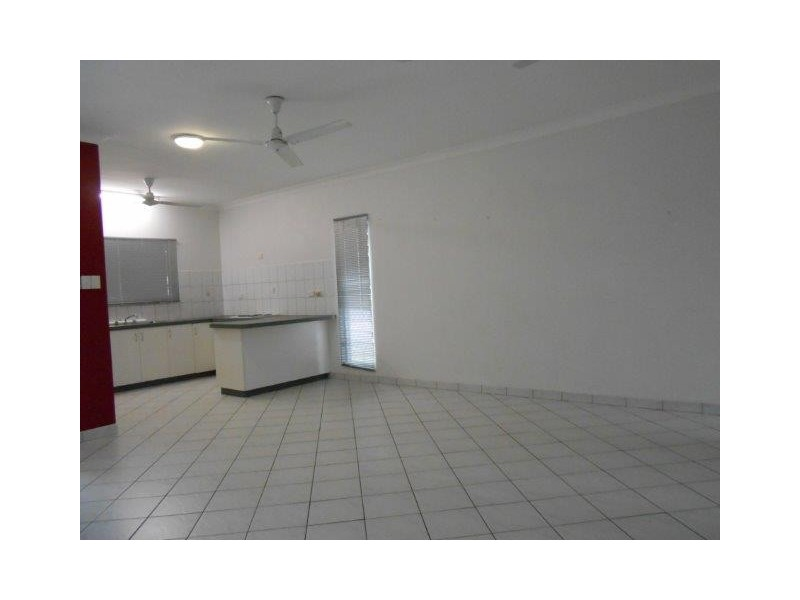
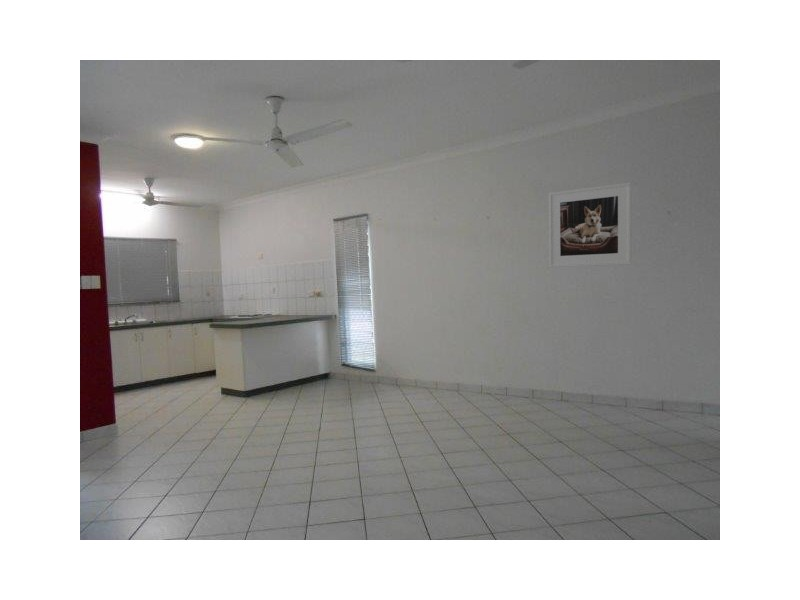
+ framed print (588, 227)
